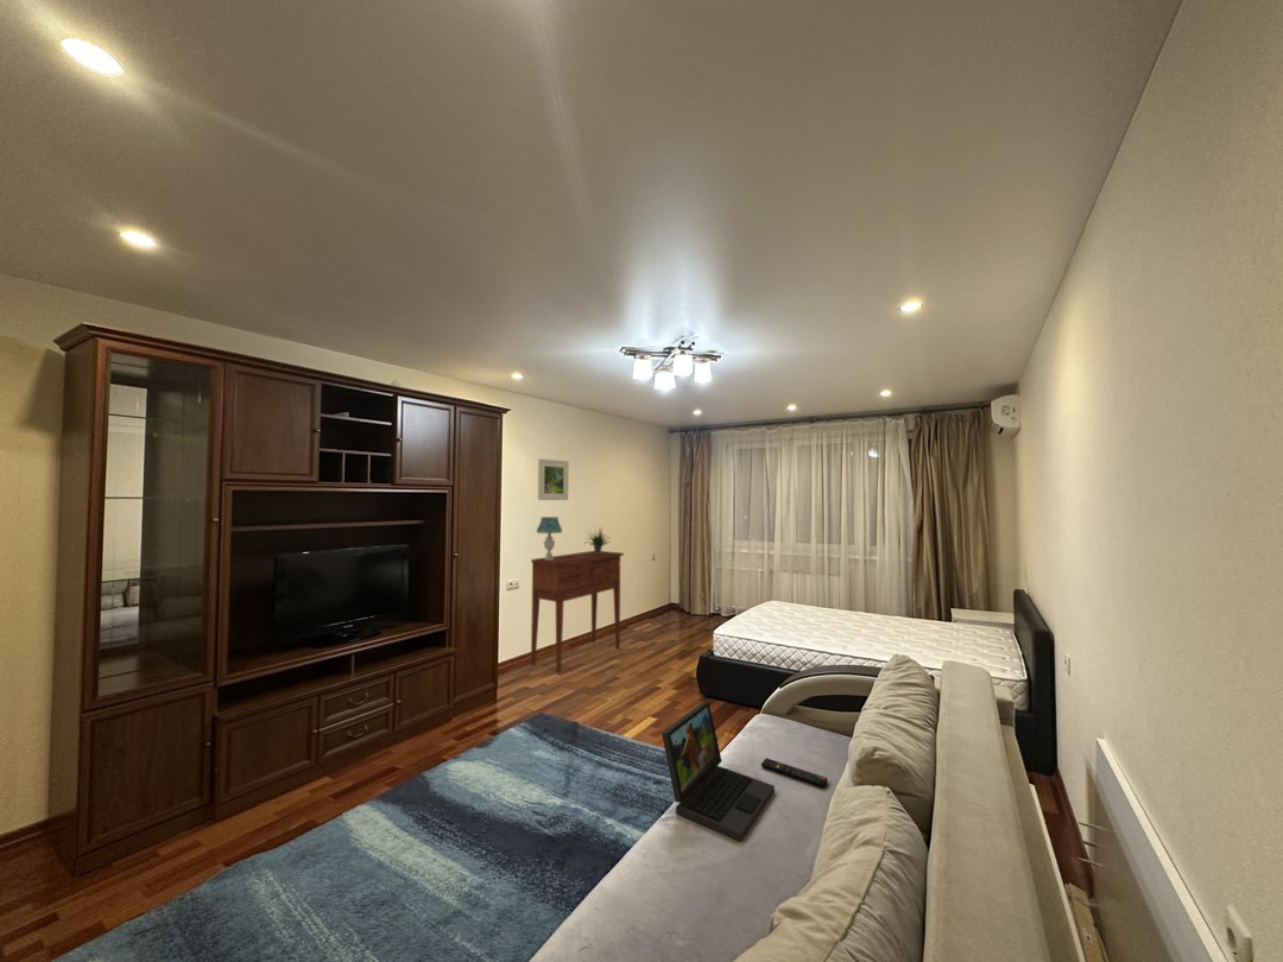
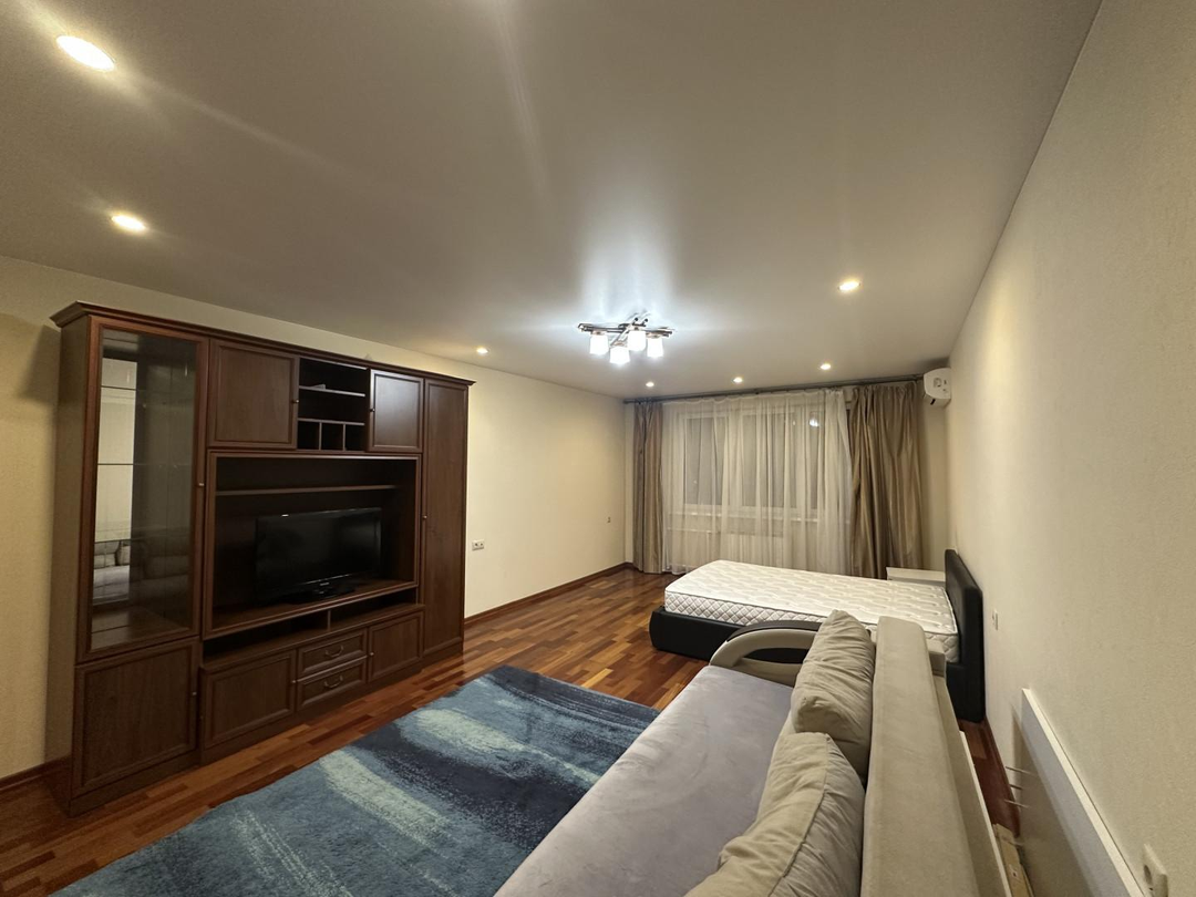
- dresser (576, 597)
- table lamp (549, 538)
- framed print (554, 480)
- potted plant (596, 538)
- laptop (719, 761)
- remote control (794, 772)
